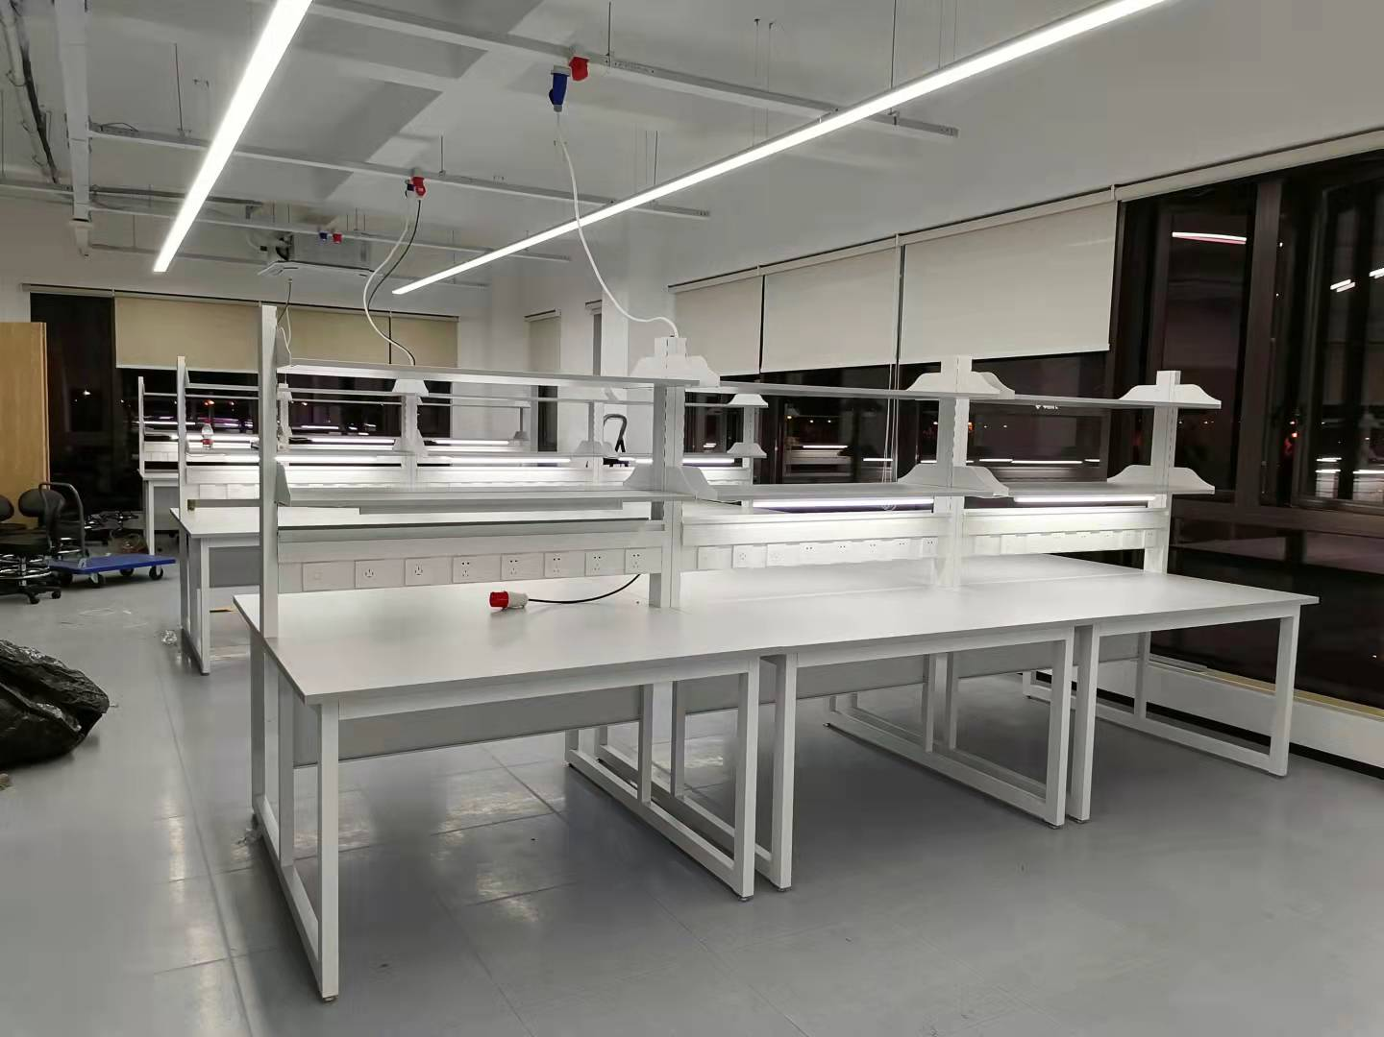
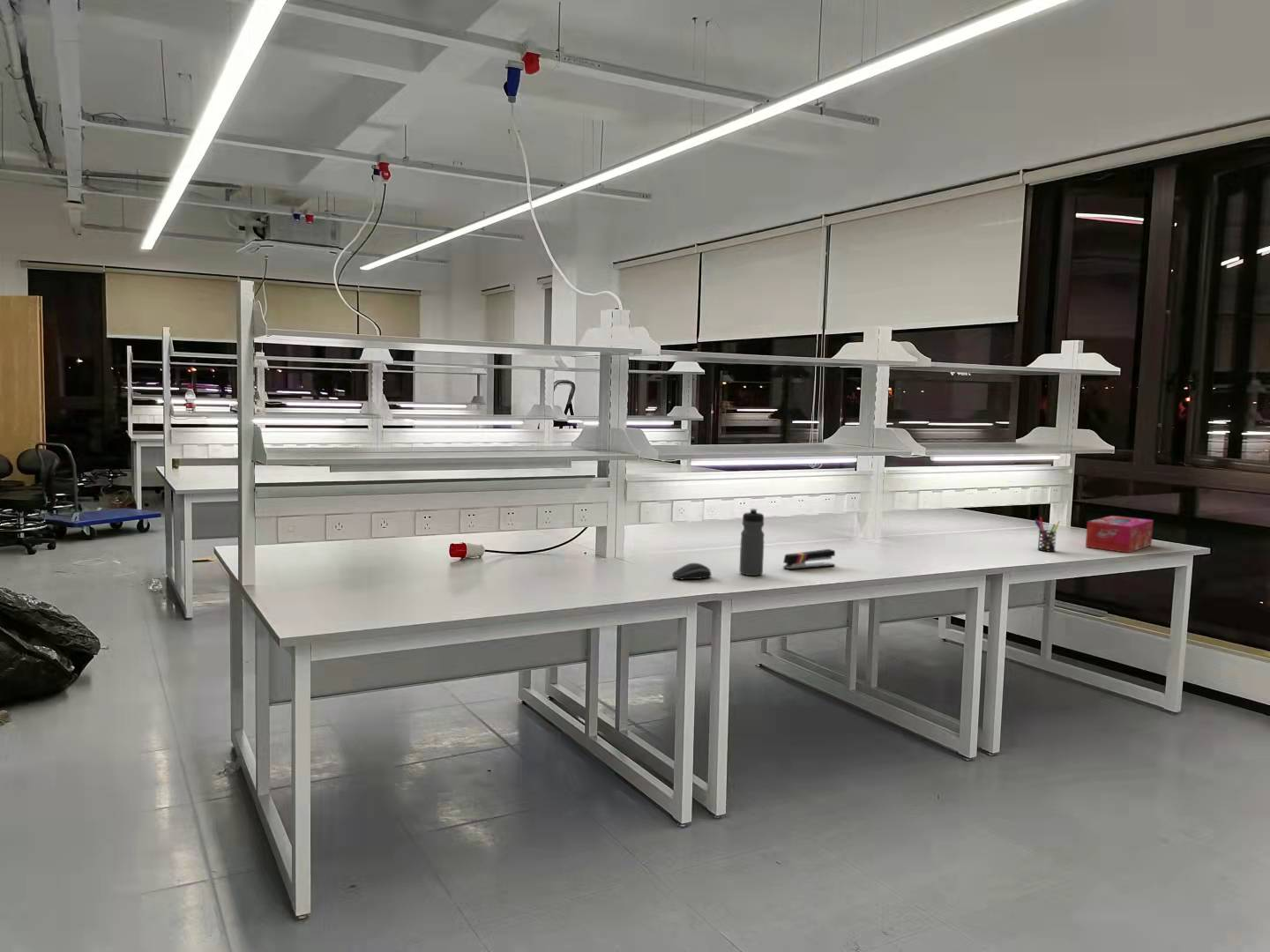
+ stapler (809, 559)
+ computer mouse (691, 570)
+ tissue box (1119, 533)
+ water bottle (752, 541)
+ pen holder (1047, 533)
